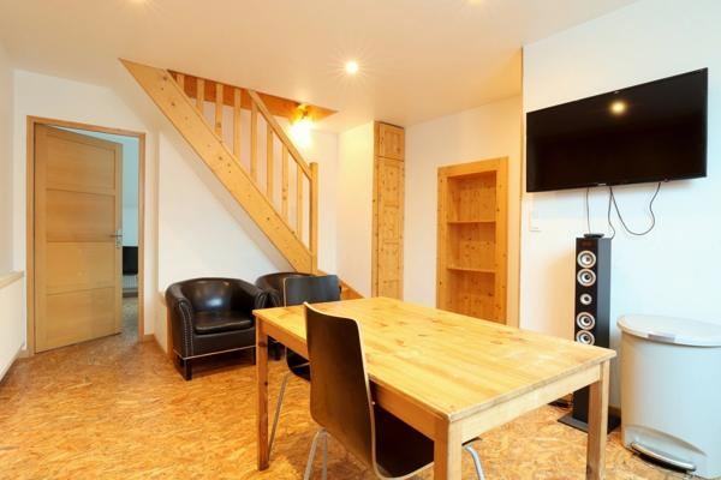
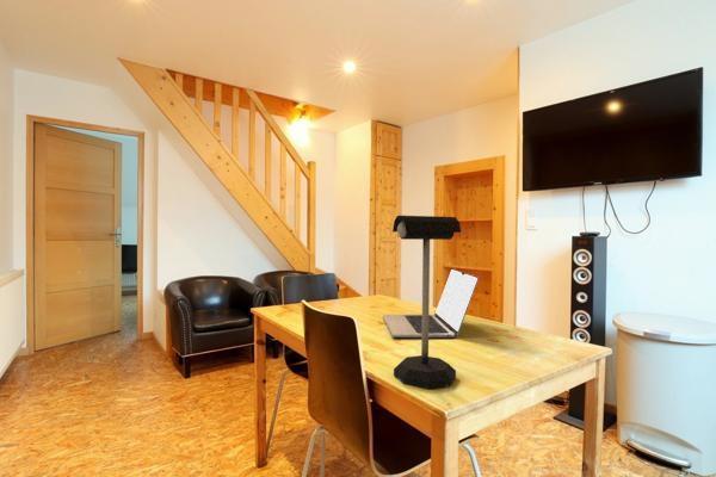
+ mailbox (425, 296)
+ laptop (438, 304)
